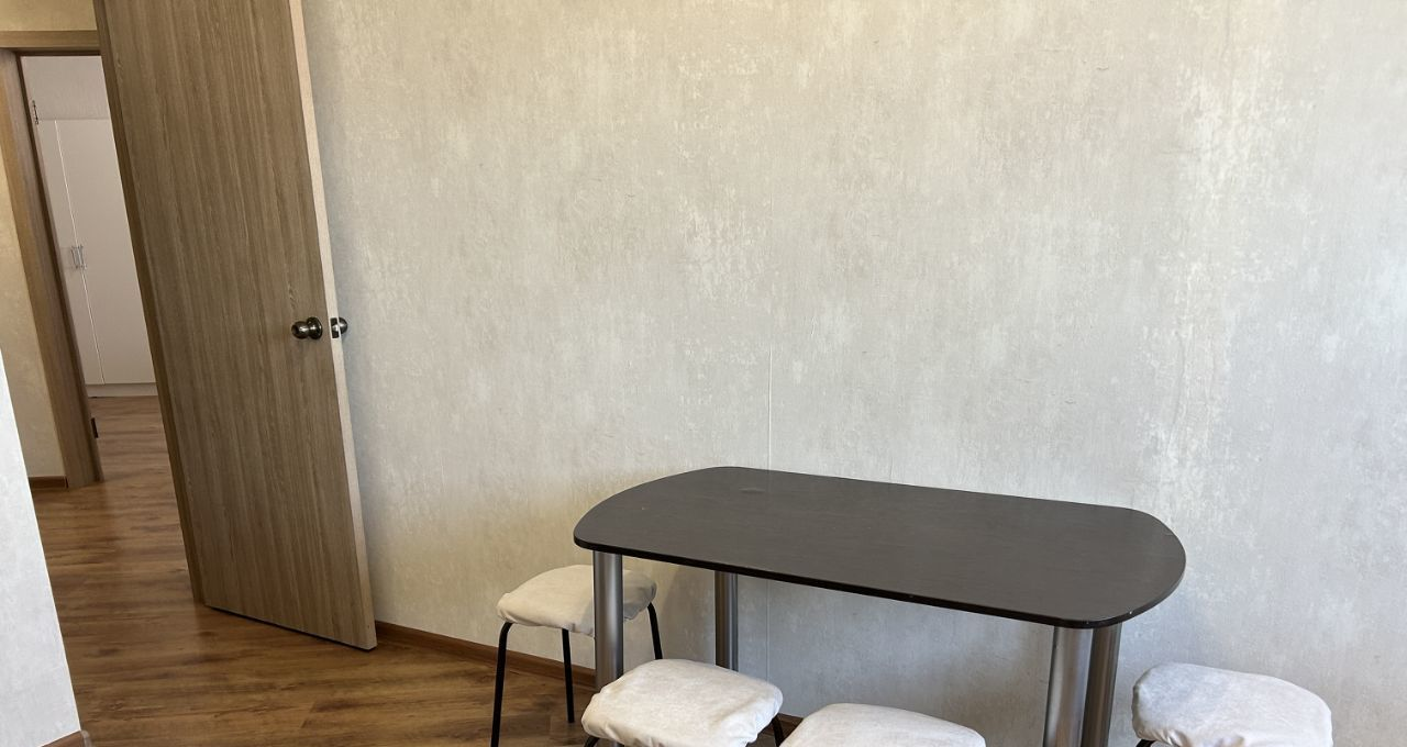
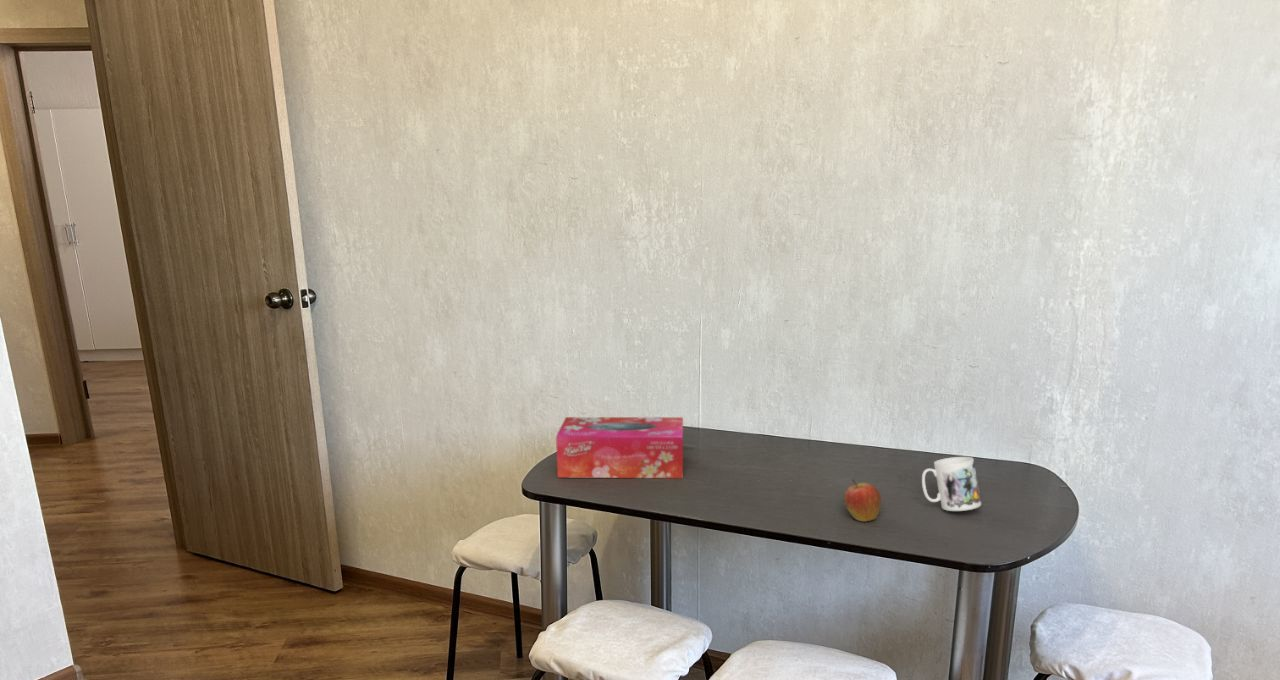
+ tissue box (622, 446)
+ fruit (862, 499)
+ mug (952, 484)
